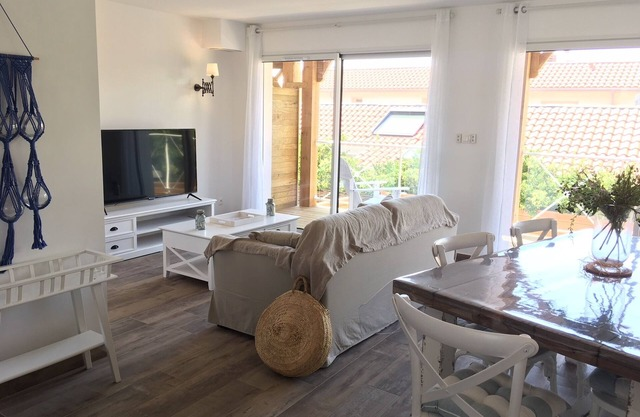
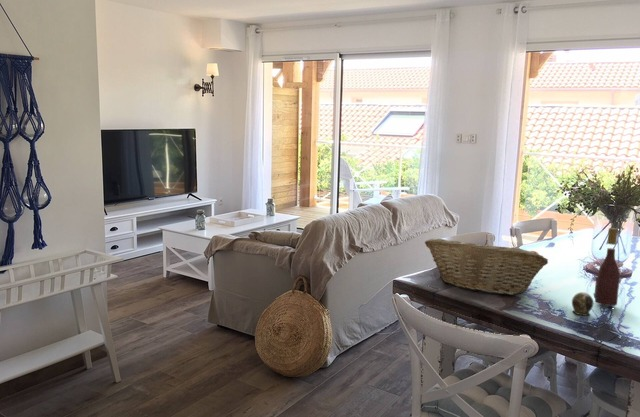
+ fruit basket (483, 260)
+ decorative egg (582, 302)
+ wine bottle (609, 267)
